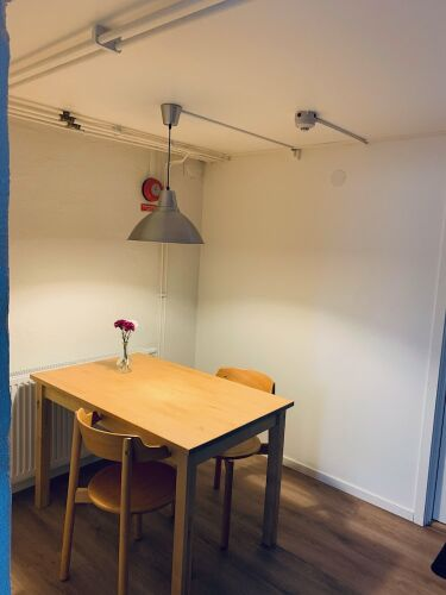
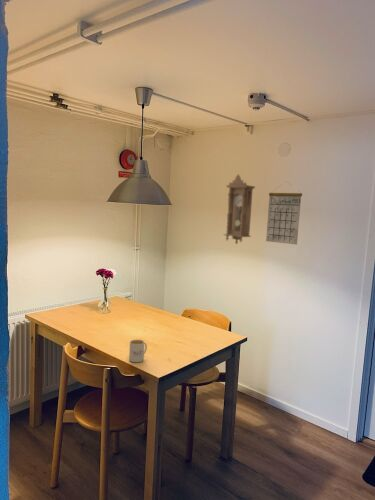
+ pendulum clock (238, 209)
+ calendar (283, 212)
+ mug (138, 350)
